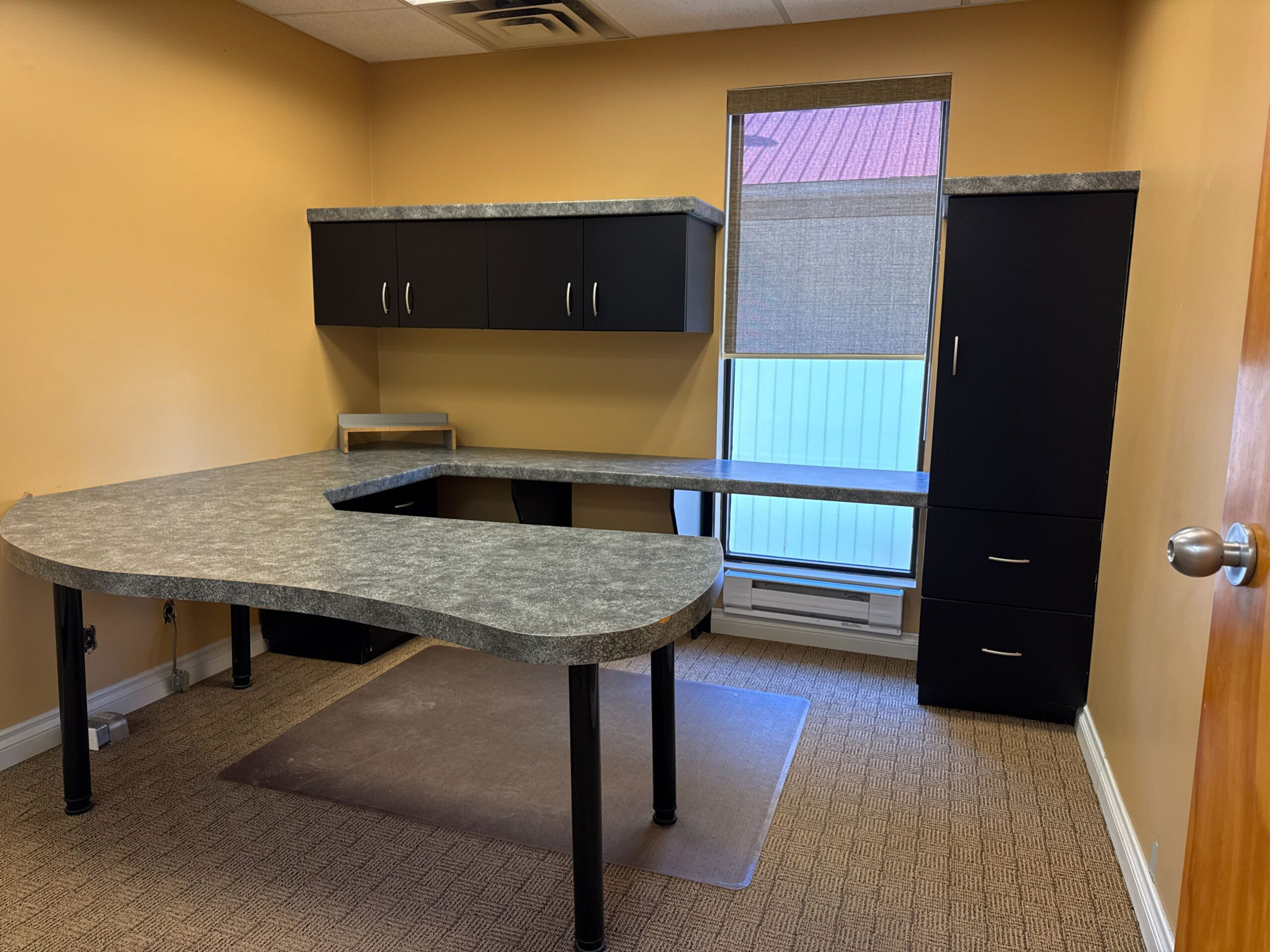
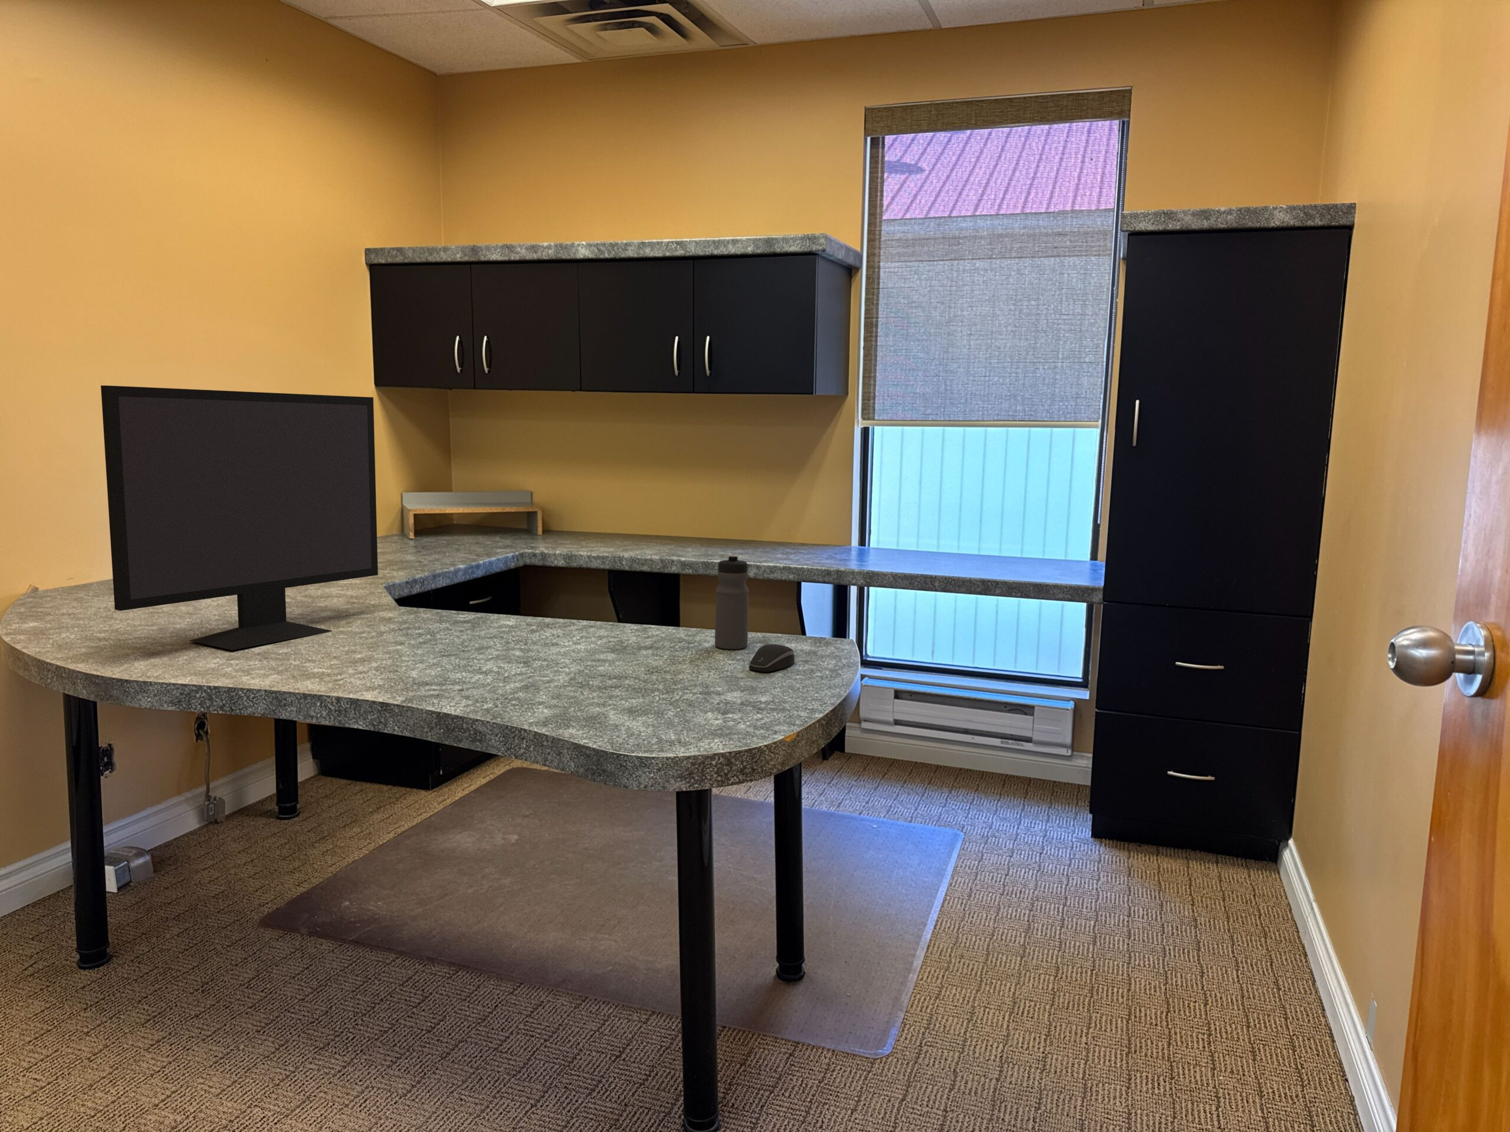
+ monitor (258, 516)
+ computer mouse (772, 655)
+ water bottle (732, 600)
